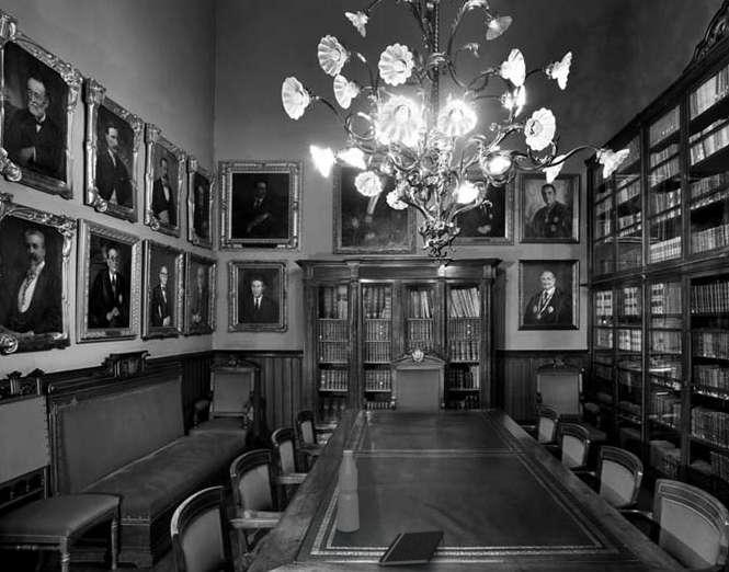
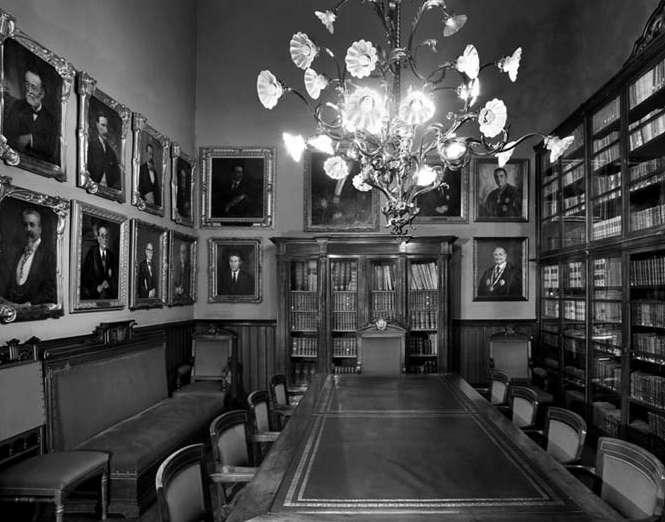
- notepad (412, 547)
- water bottle (348, 489)
